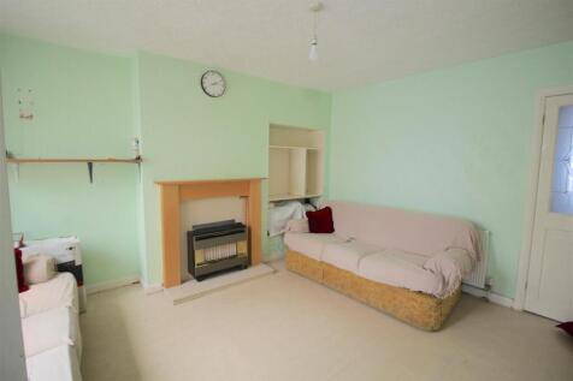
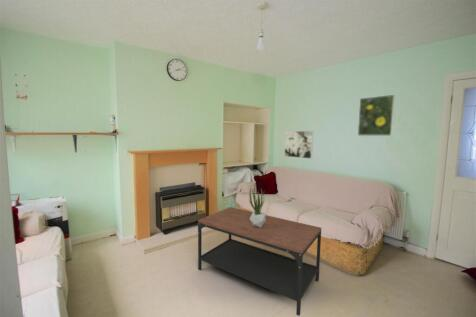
+ coffee table (257, 249)
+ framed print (375, 116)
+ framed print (298, 144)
+ potted plant (256, 206)
